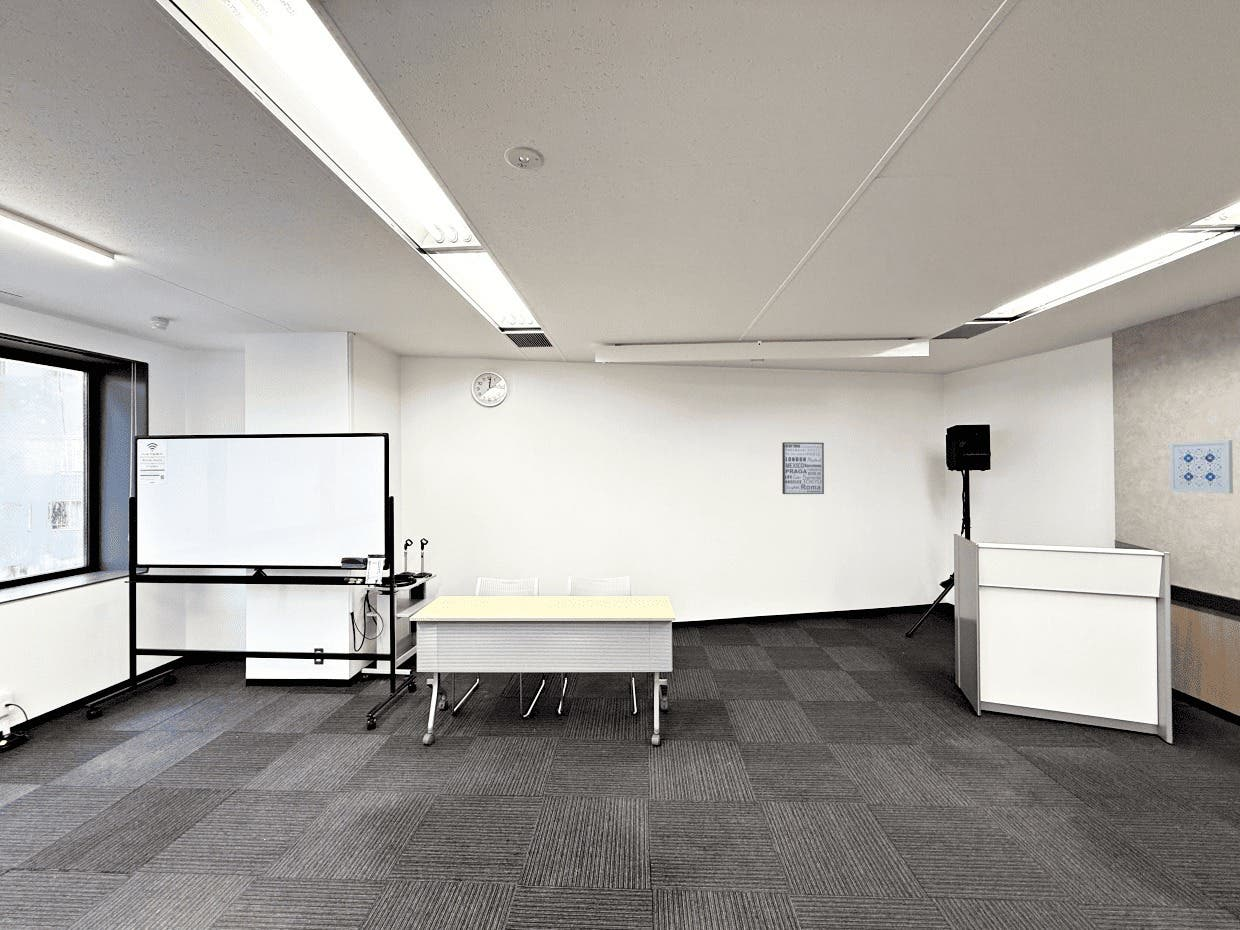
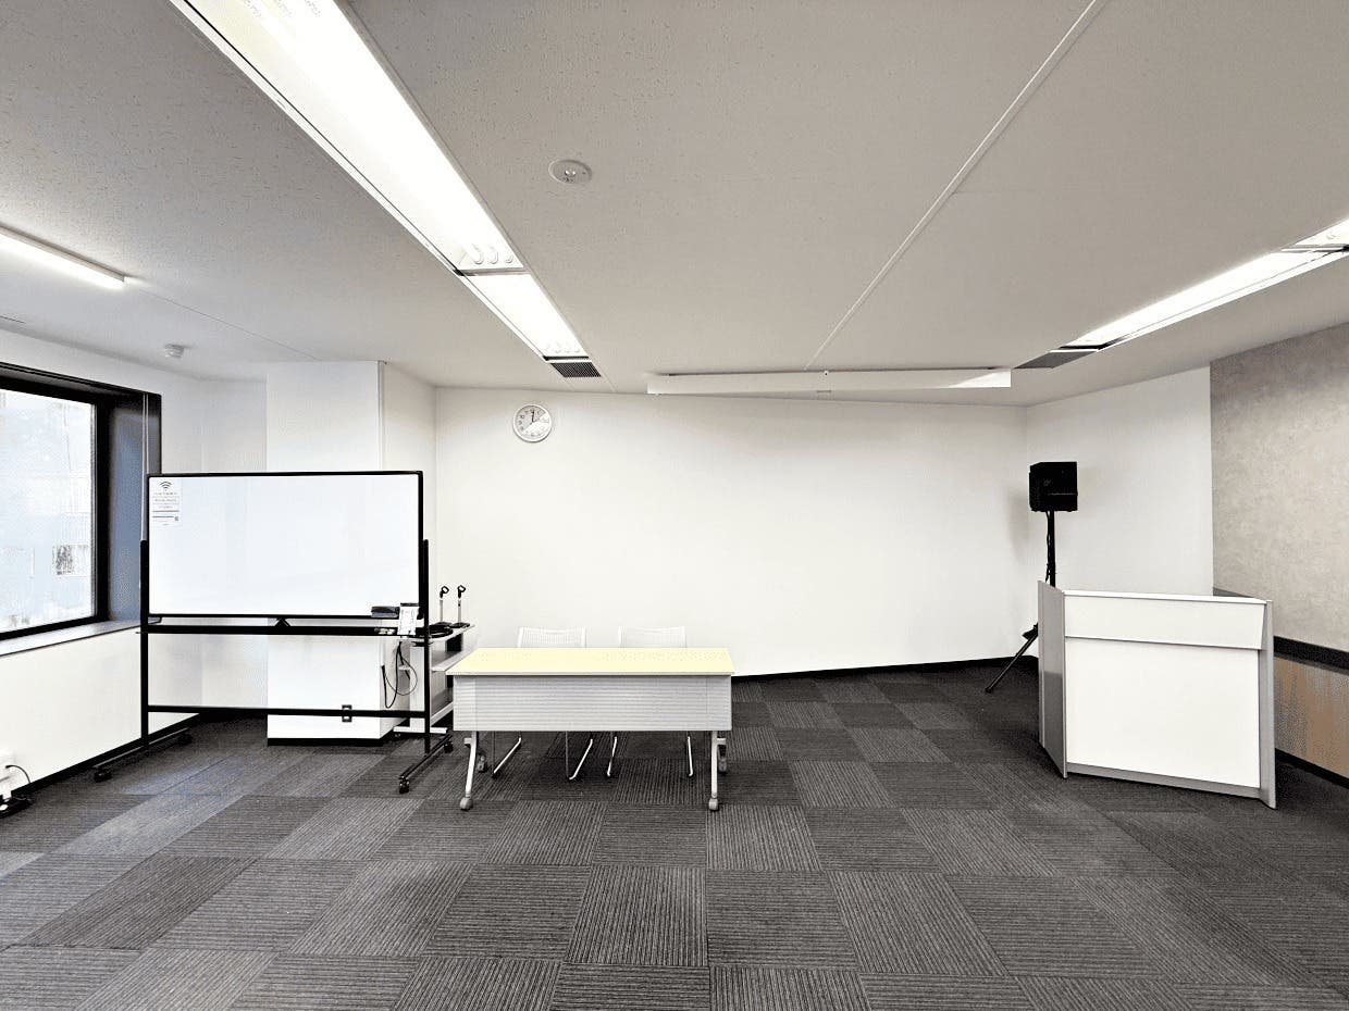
- wall art (1199, 467)
- wall art (803, 468)
